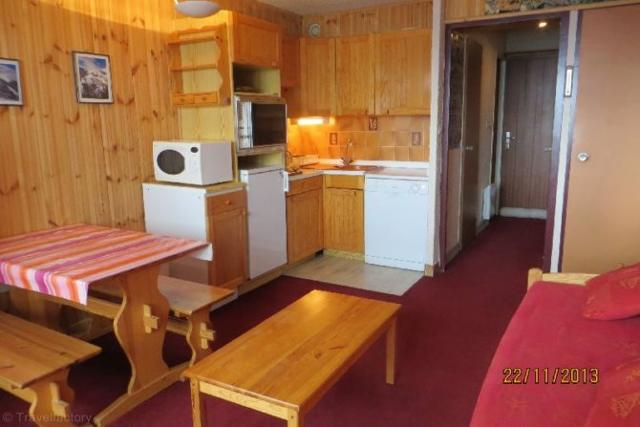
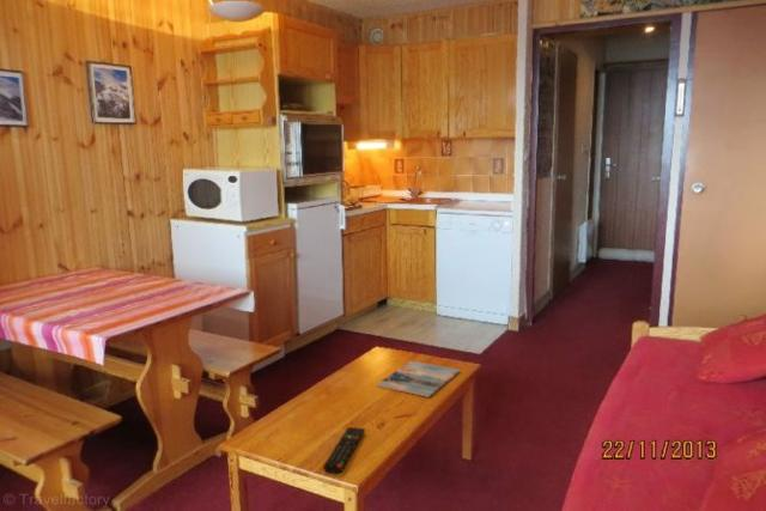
+ remote control (345, 449)
+ magazine (419, 377)
